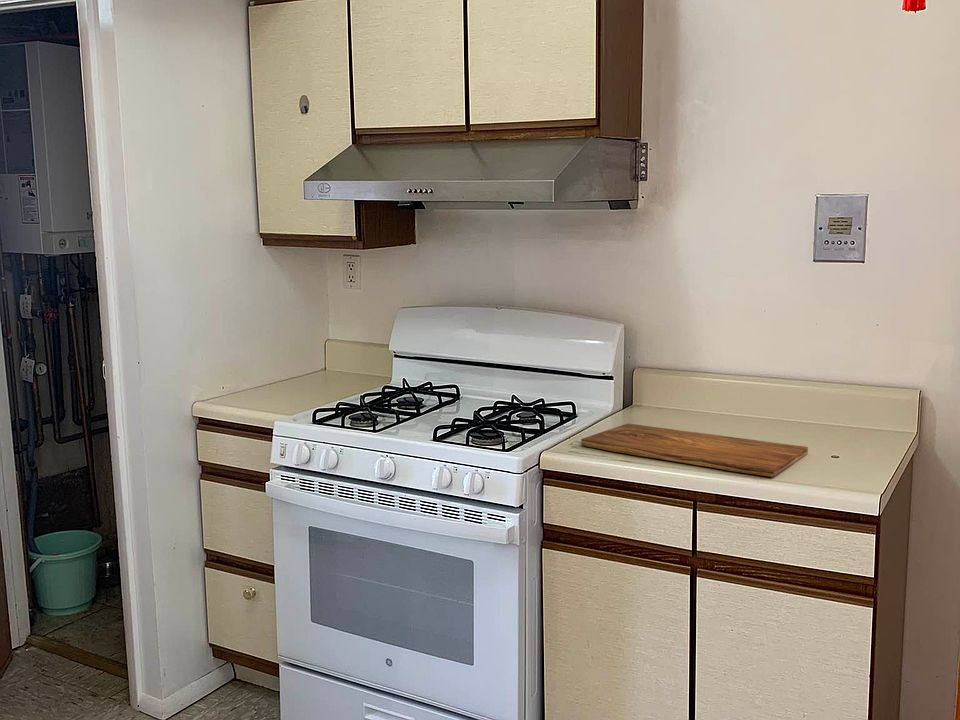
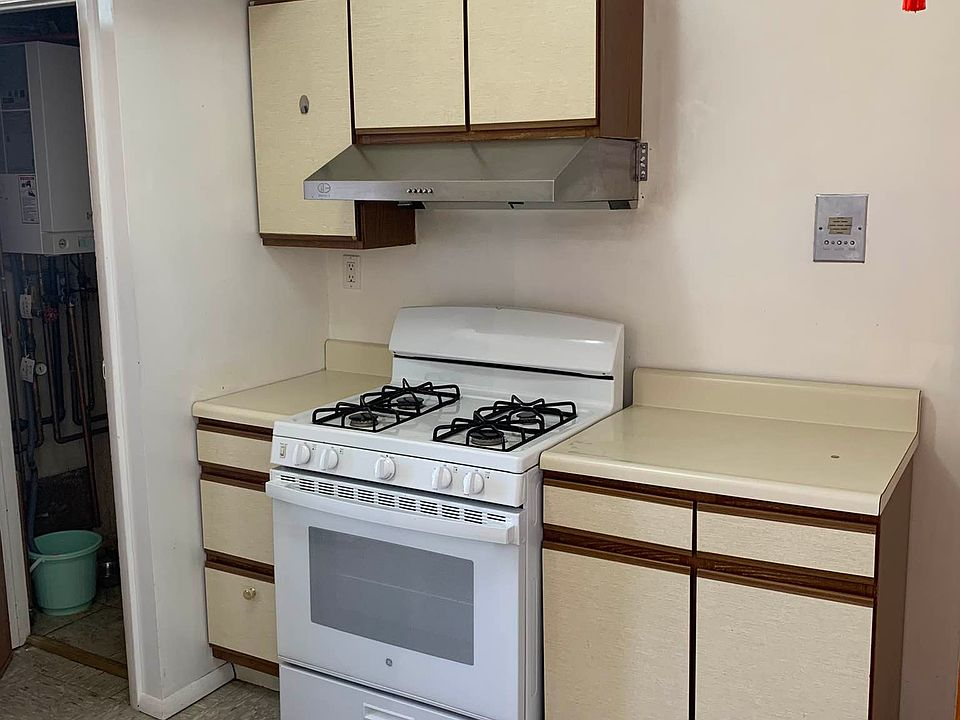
- cutting board (691, 447)
